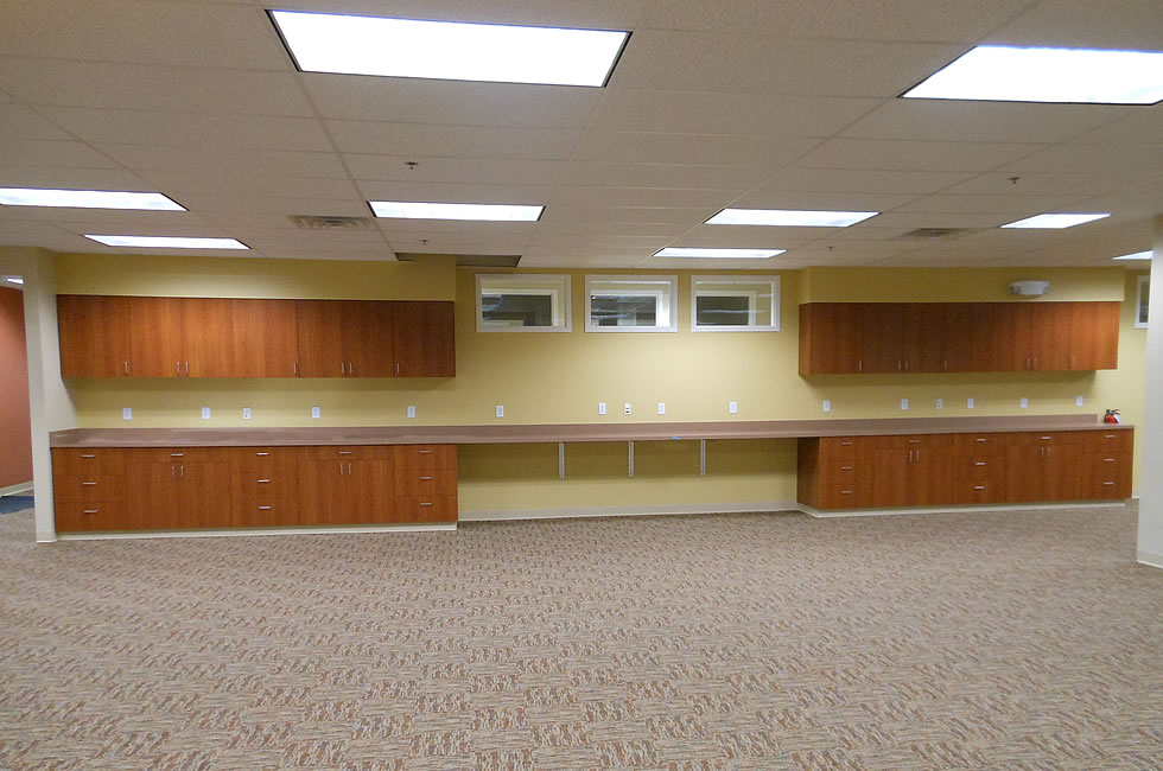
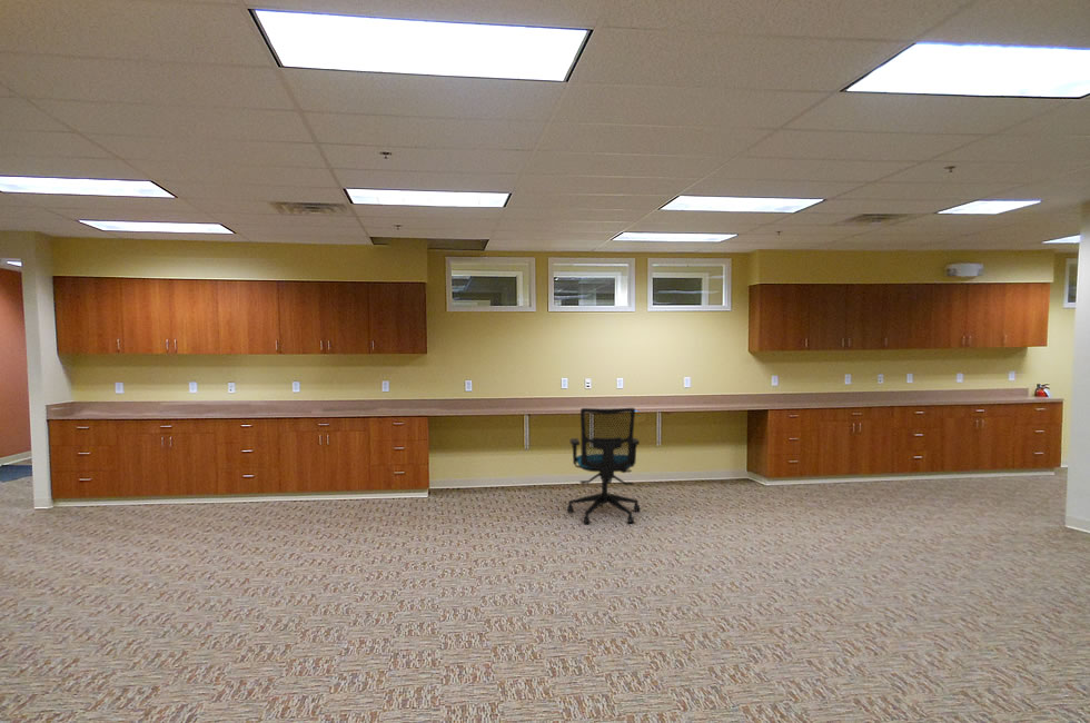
+ office chair (604, 459)
